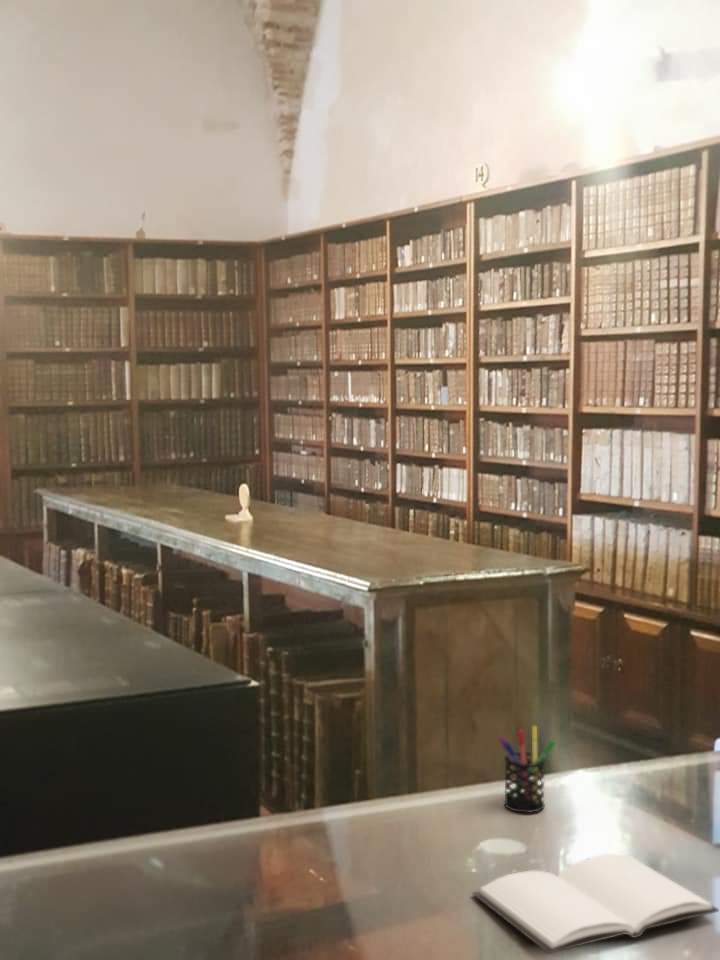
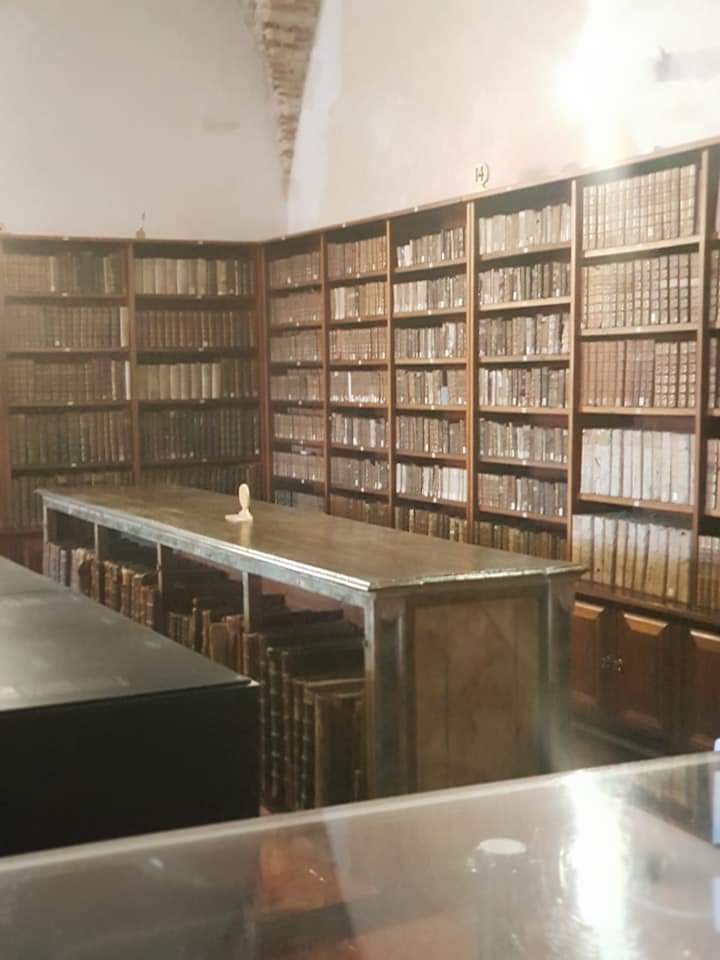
- book (593, 898)
- pen holder (528, 766)
